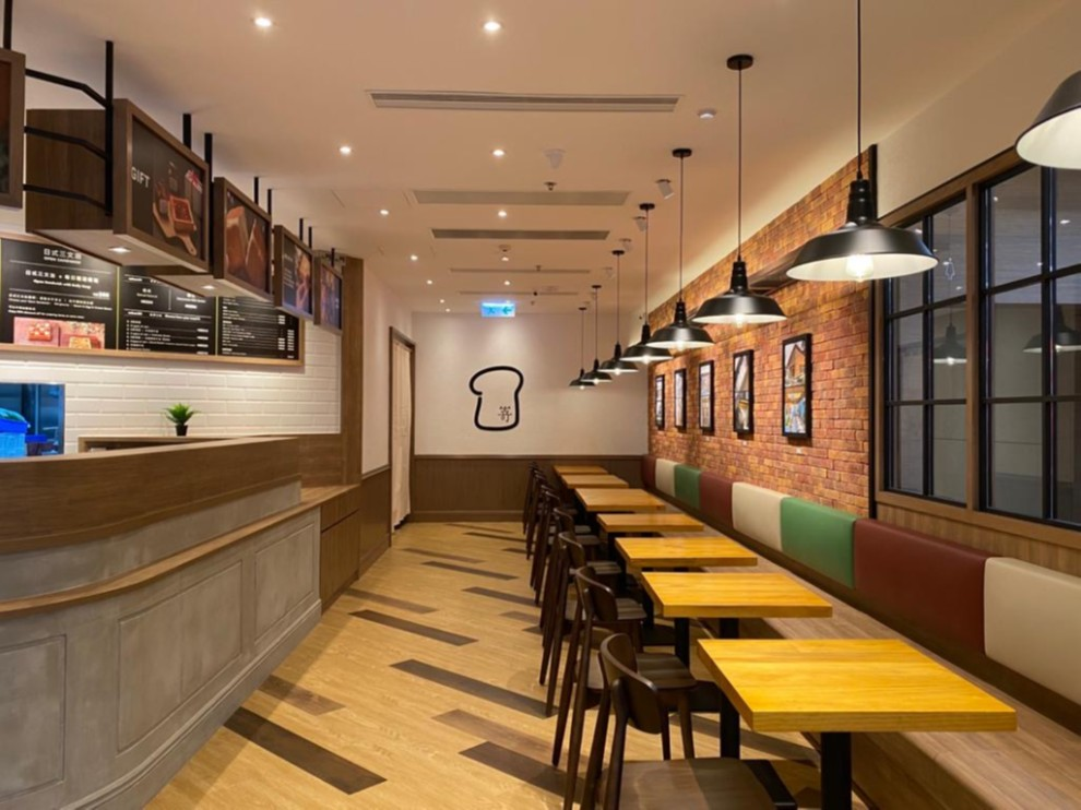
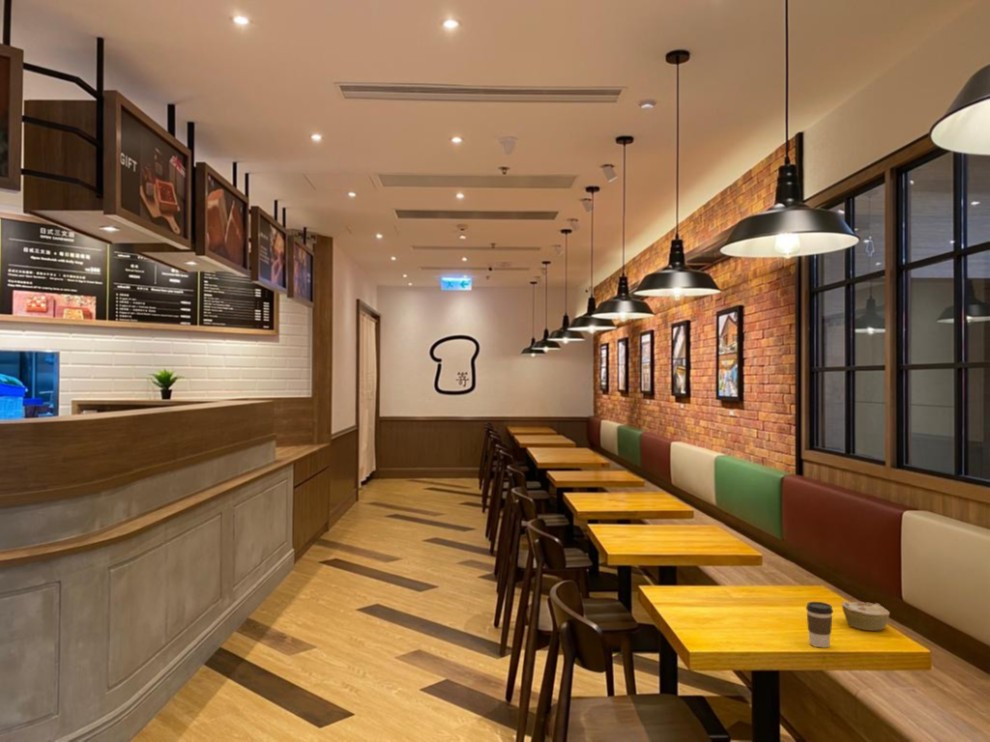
+ pastry (865, 613)
+ coffee cup (819, 624)
